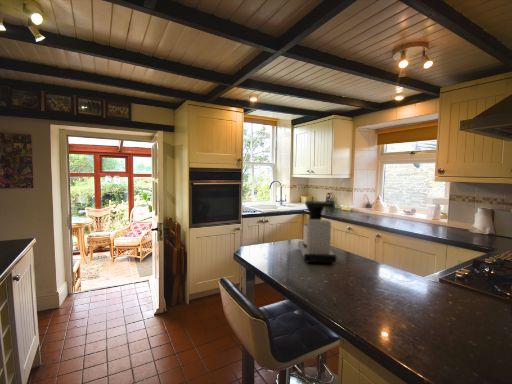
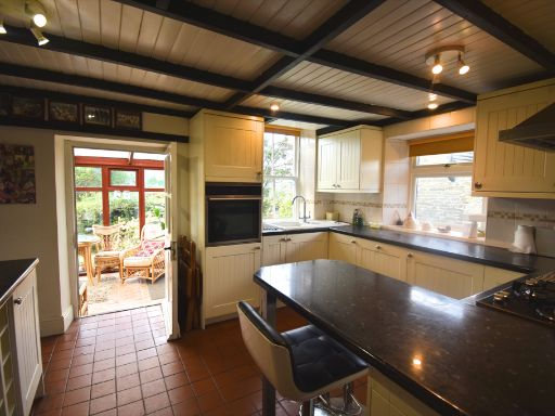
- coffee maker (316, 228)
